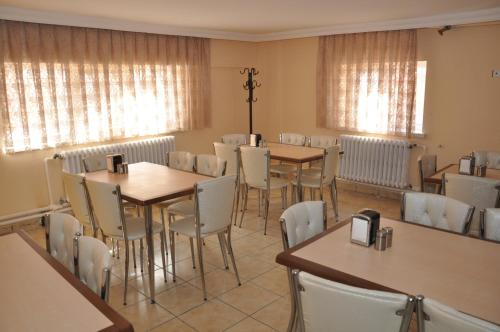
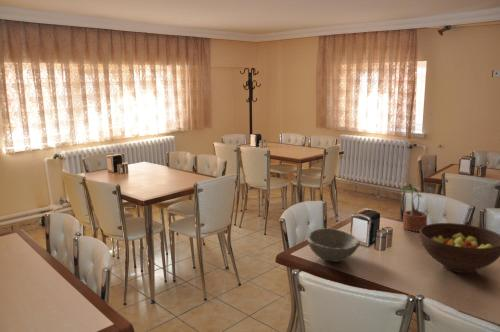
+ fruit bowl (459, 251)
+ bowl (332, 247)
+ potted plant (412, 207)
